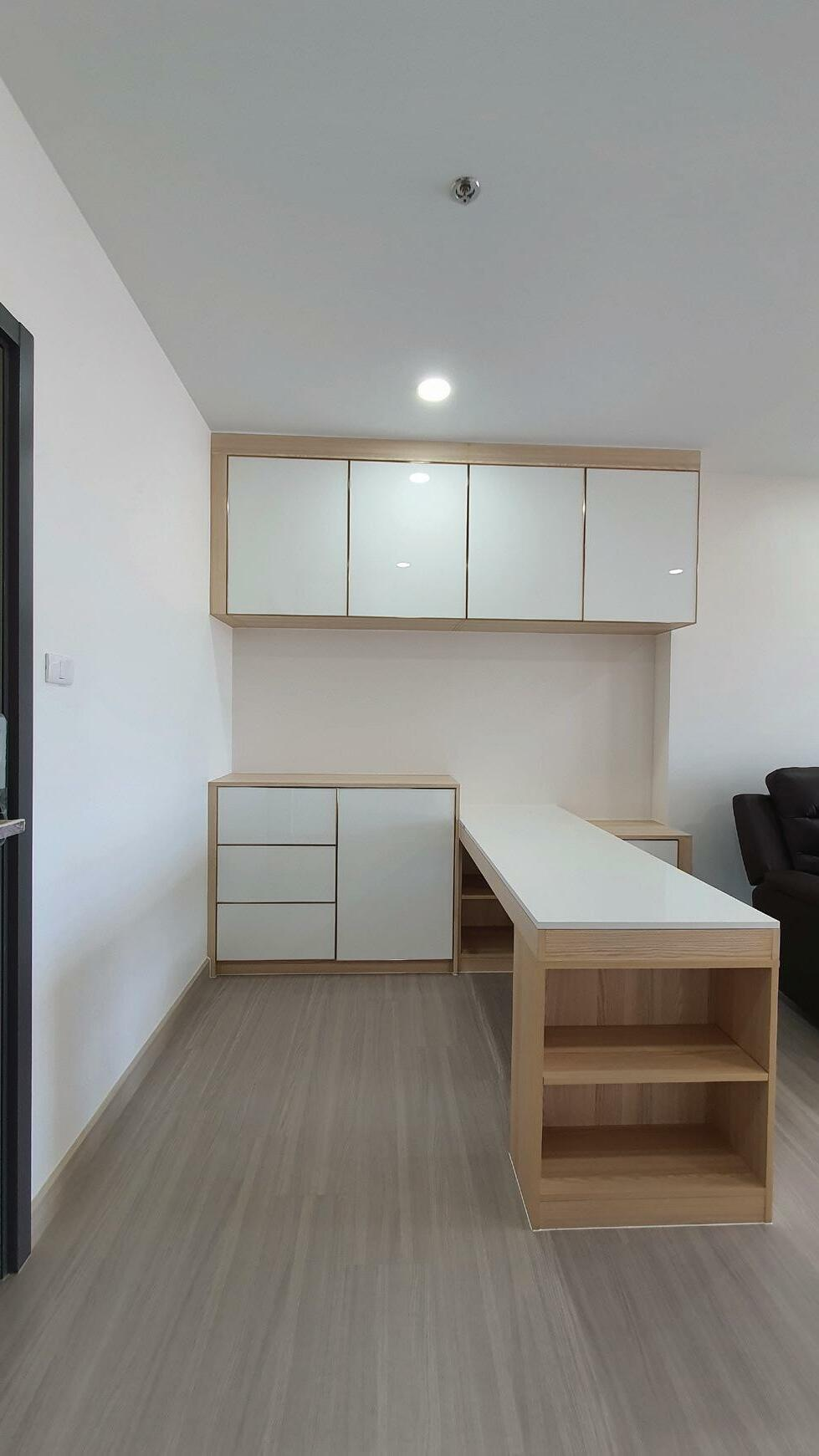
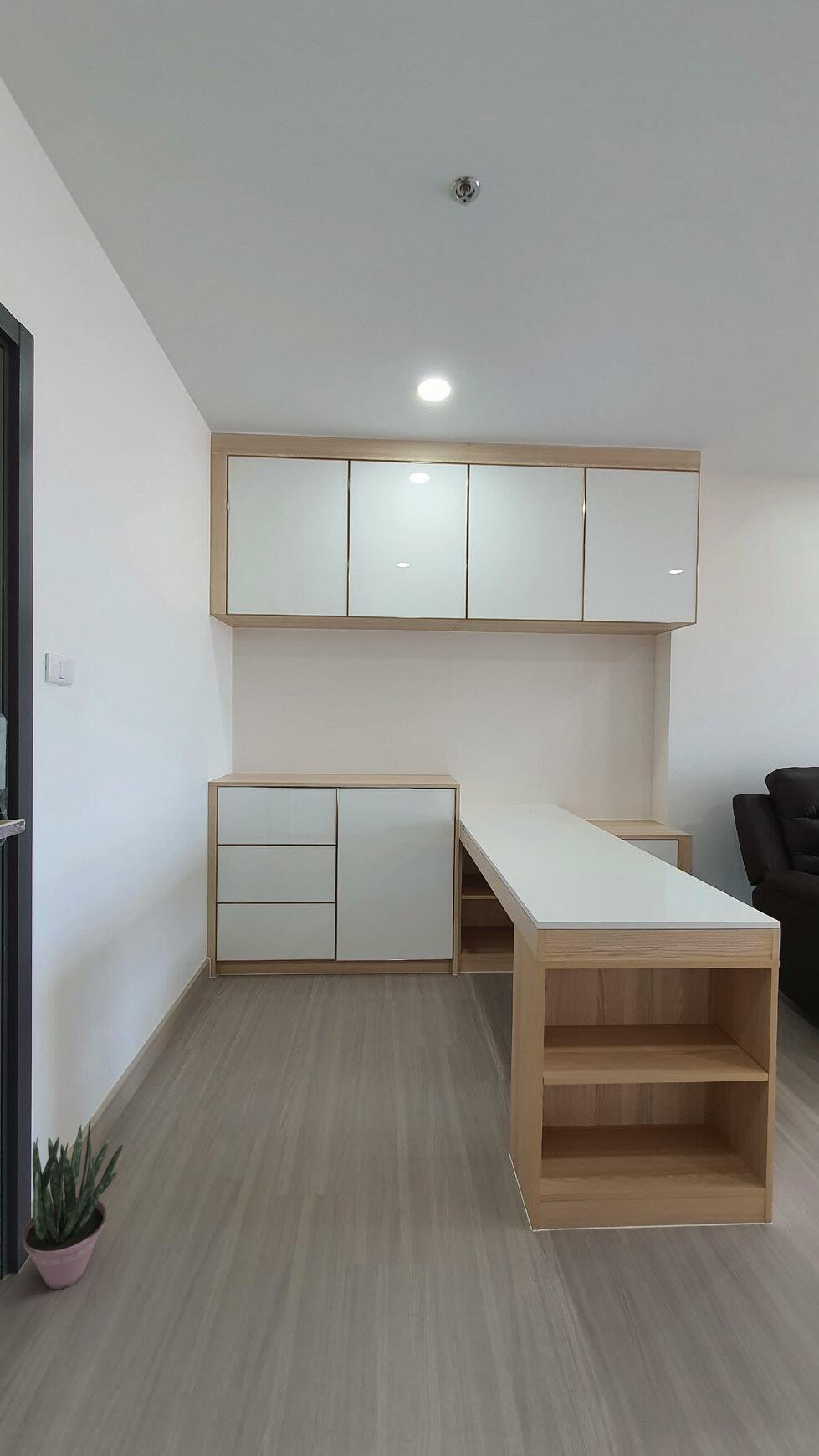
+ potted plant (70, 1202)
